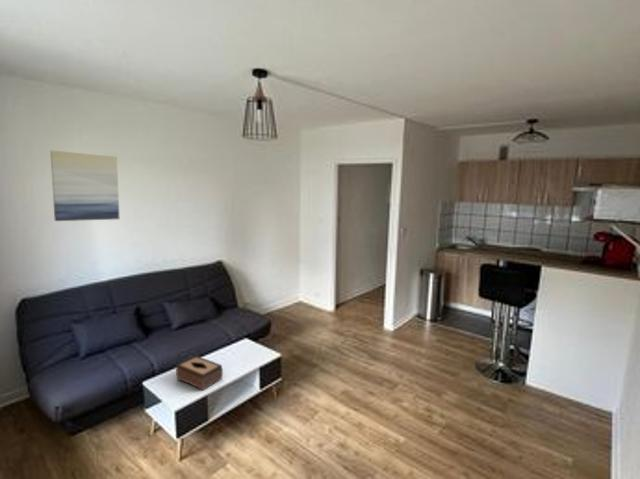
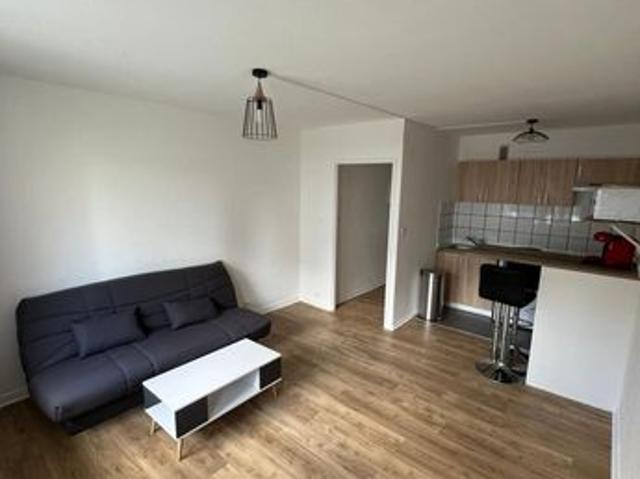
- wall art (87, 187)
- tissue box (199, 372)
